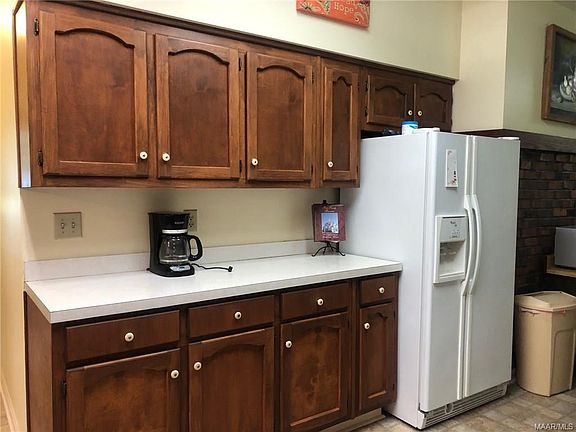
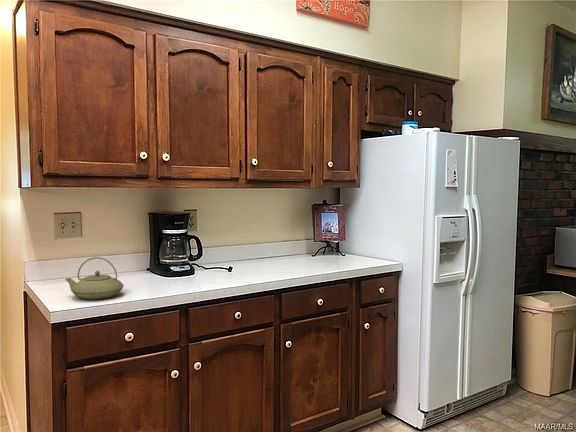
+ teapot (94, 276)
